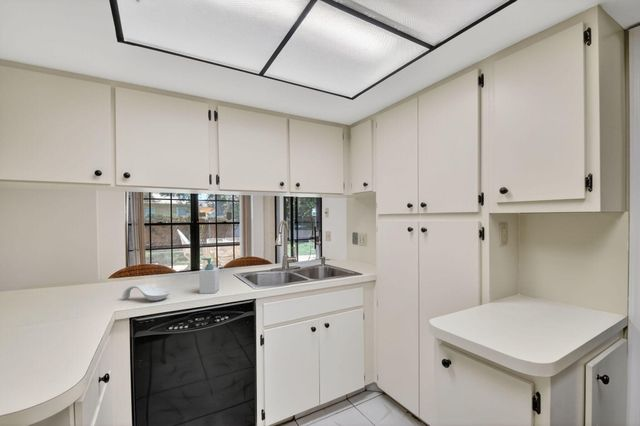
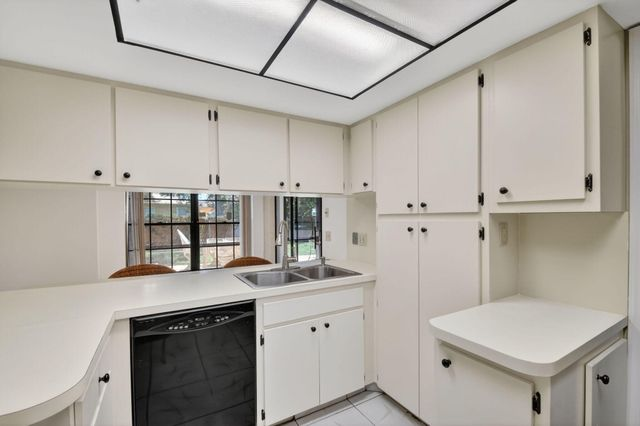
- spoon rest (146, 292)
- soap bottle (209, 274)
